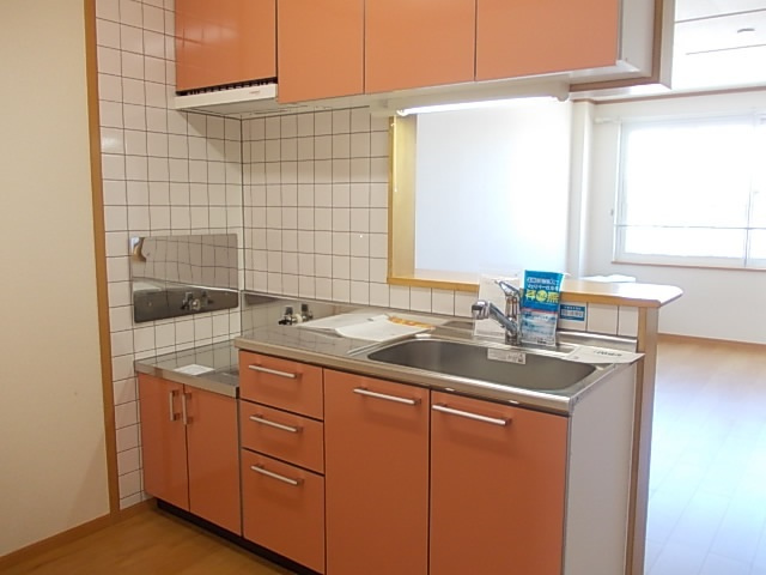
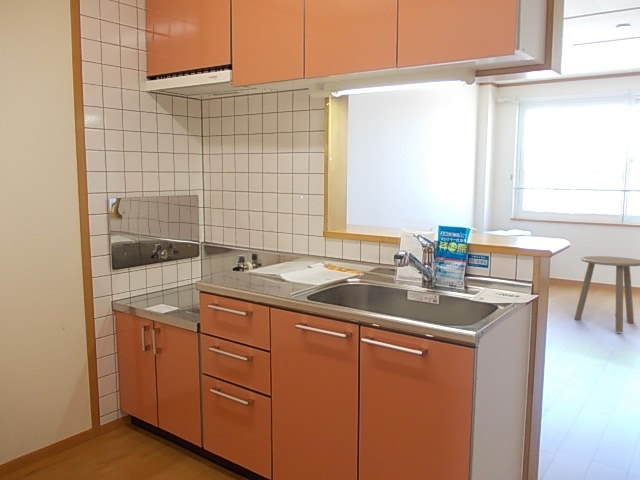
+ side table (616, 292)
